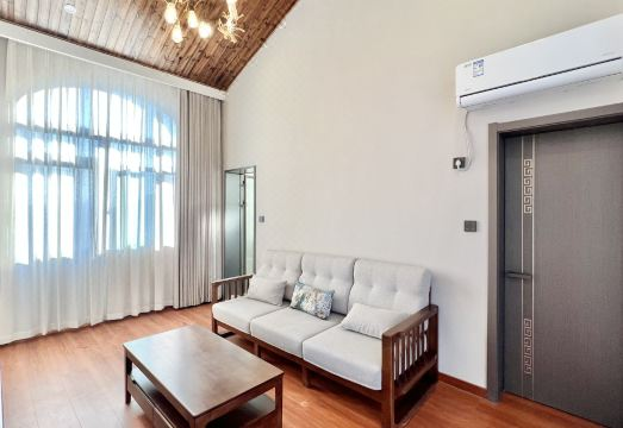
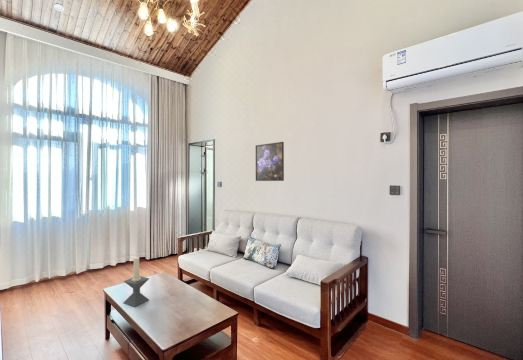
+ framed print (269, 162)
+ candle holder (136, 277)
